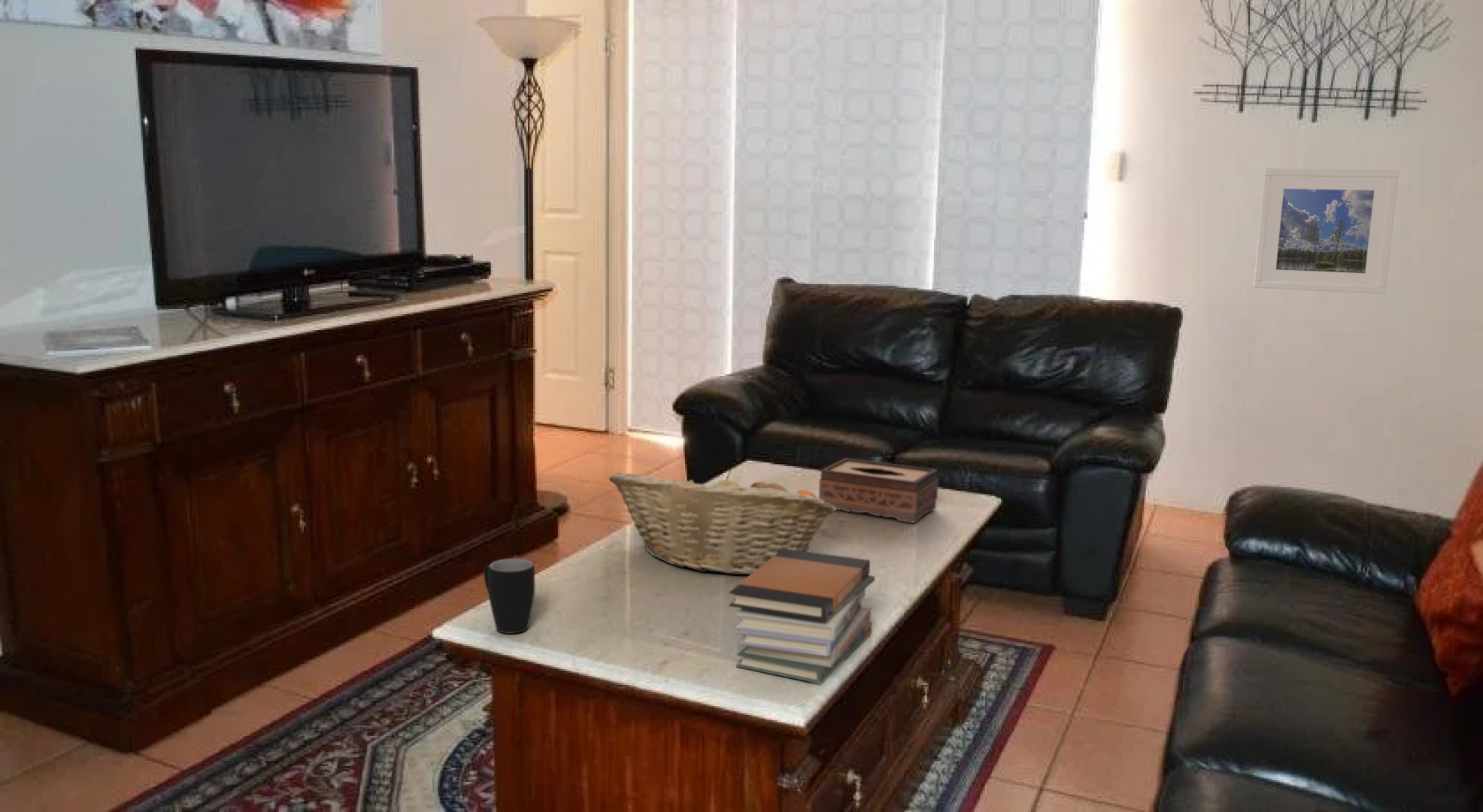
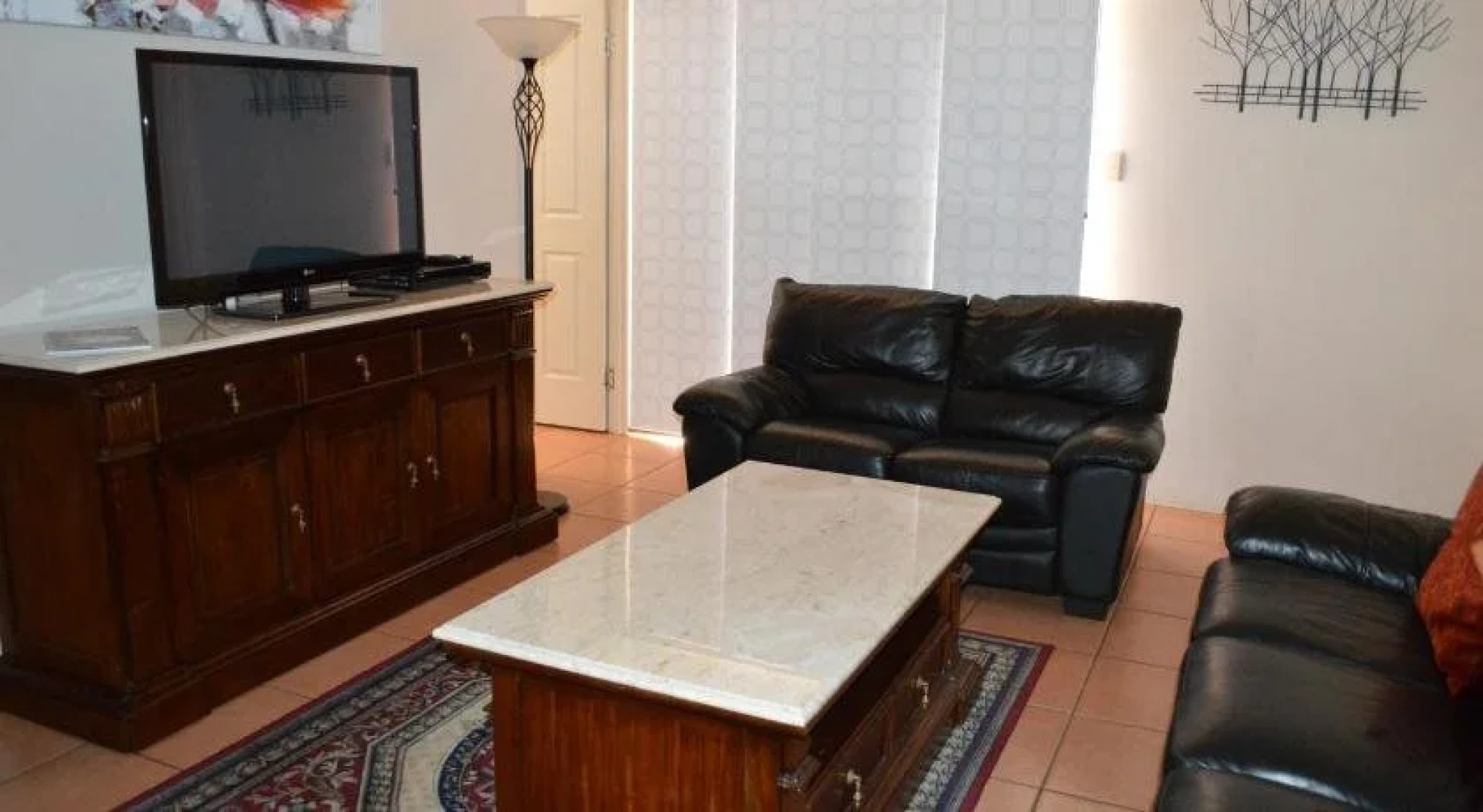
- tissue box (878, 489)
- mug (505, 593)
- book stack (804, 613)
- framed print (1324, 230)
- fruit basket (720, 510)
